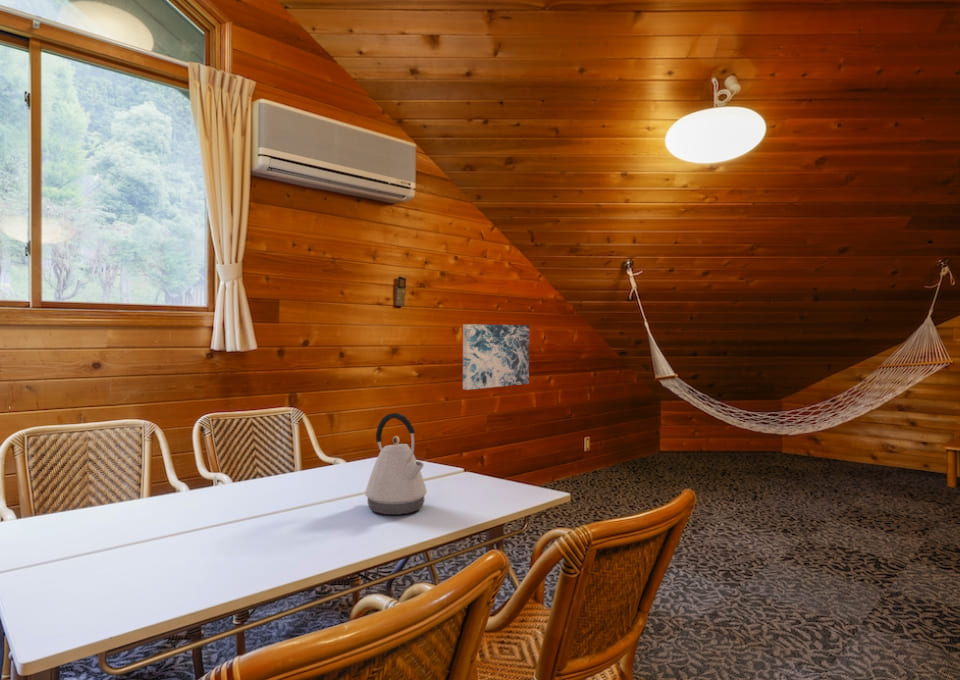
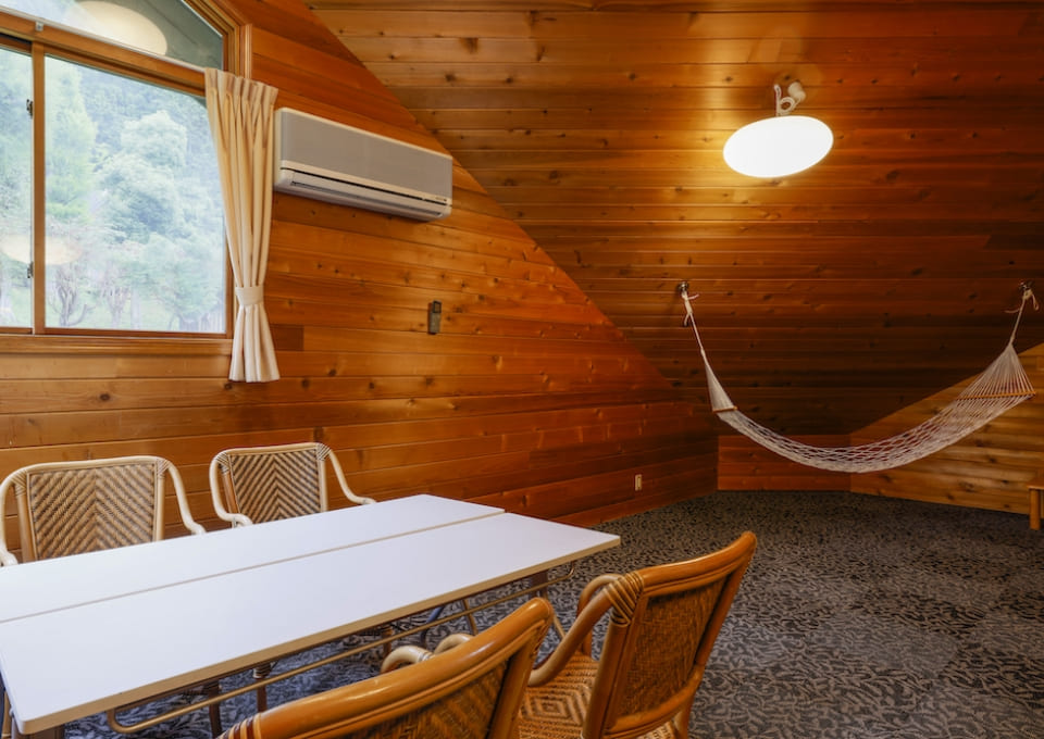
- wall art (497, 355)
- kettle (397, 461)
